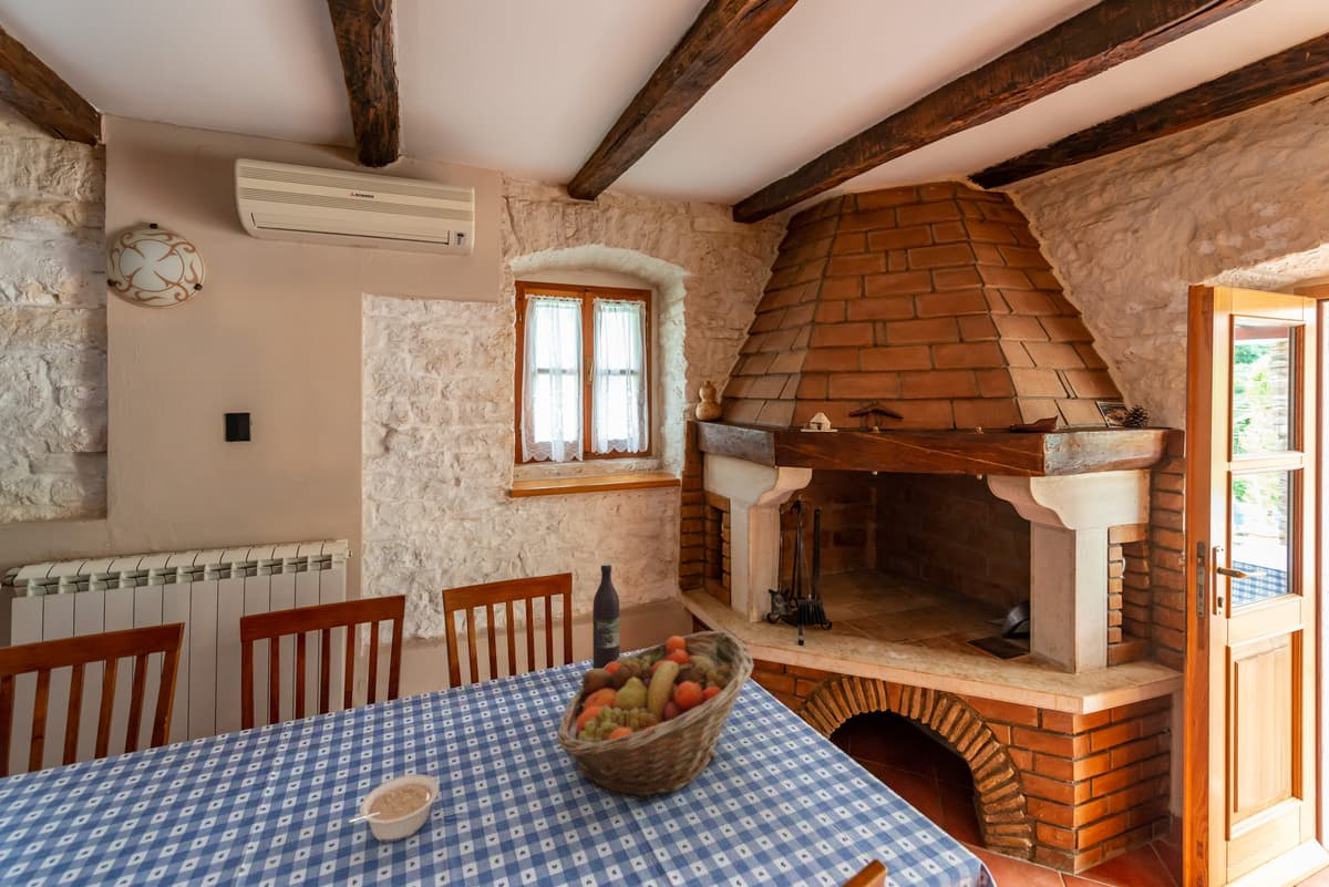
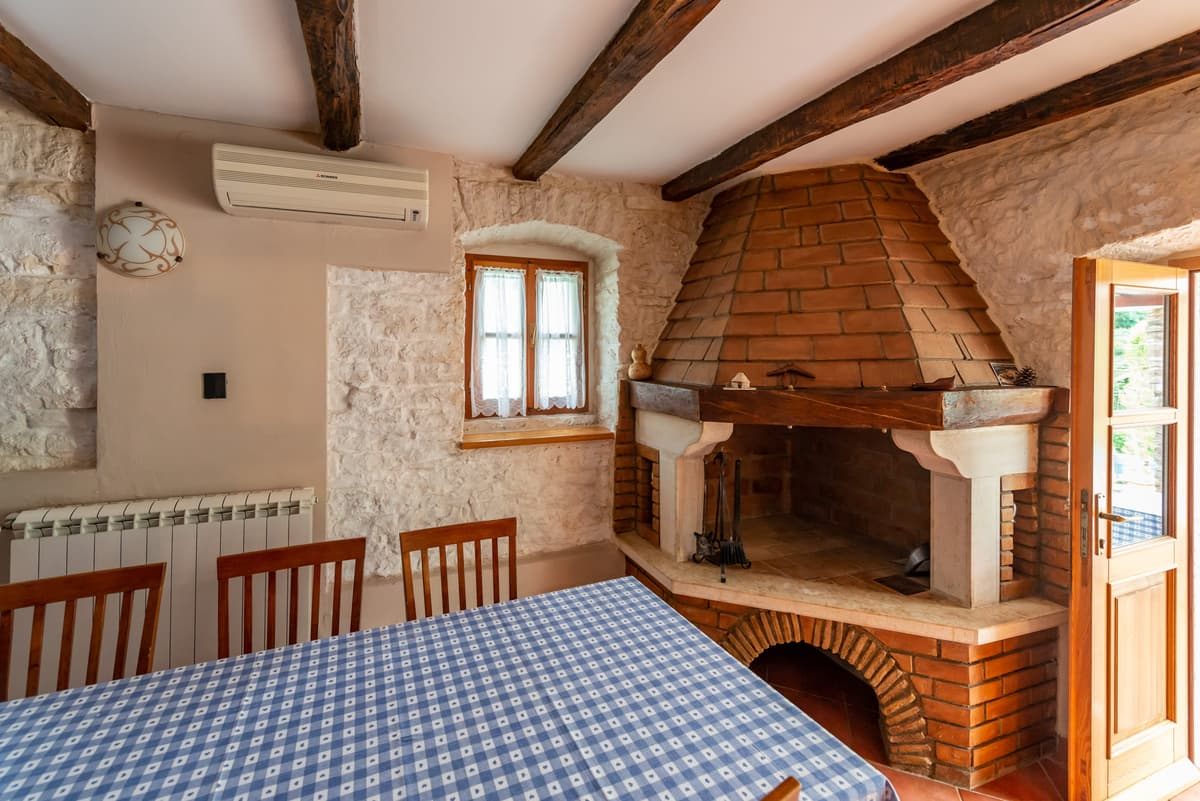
- wine bottle (606, 620)
- fruit basket (657, 701)
- legume (399, 809)
